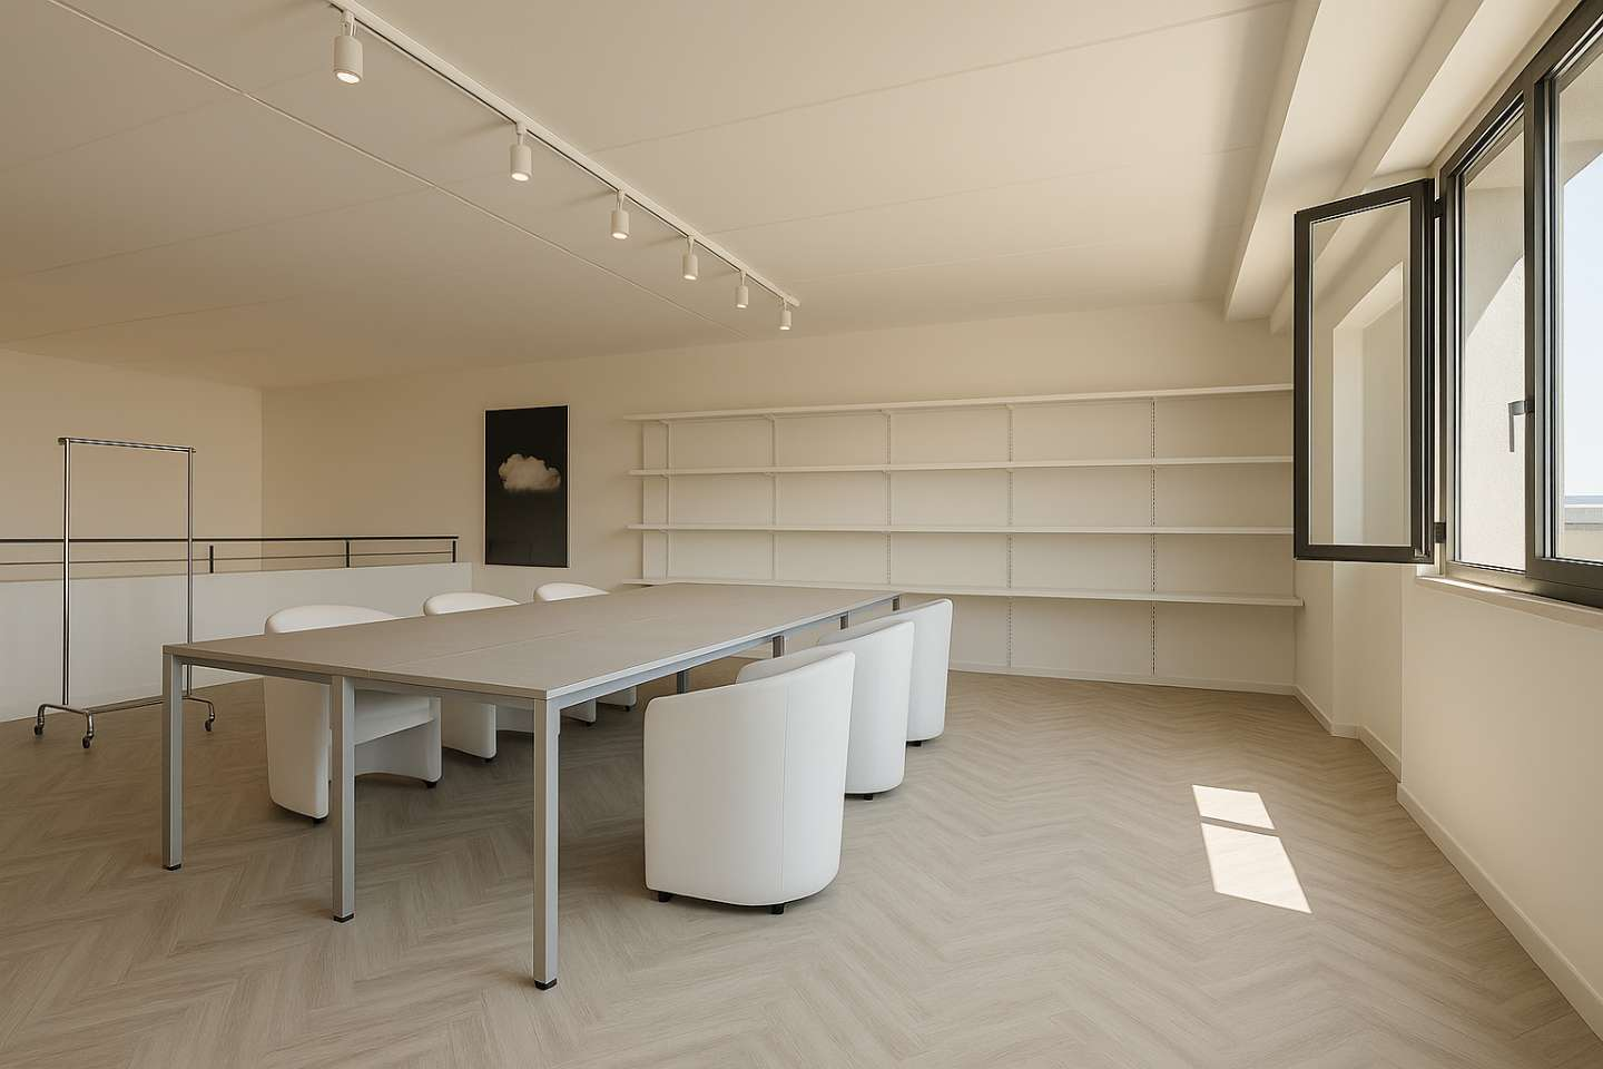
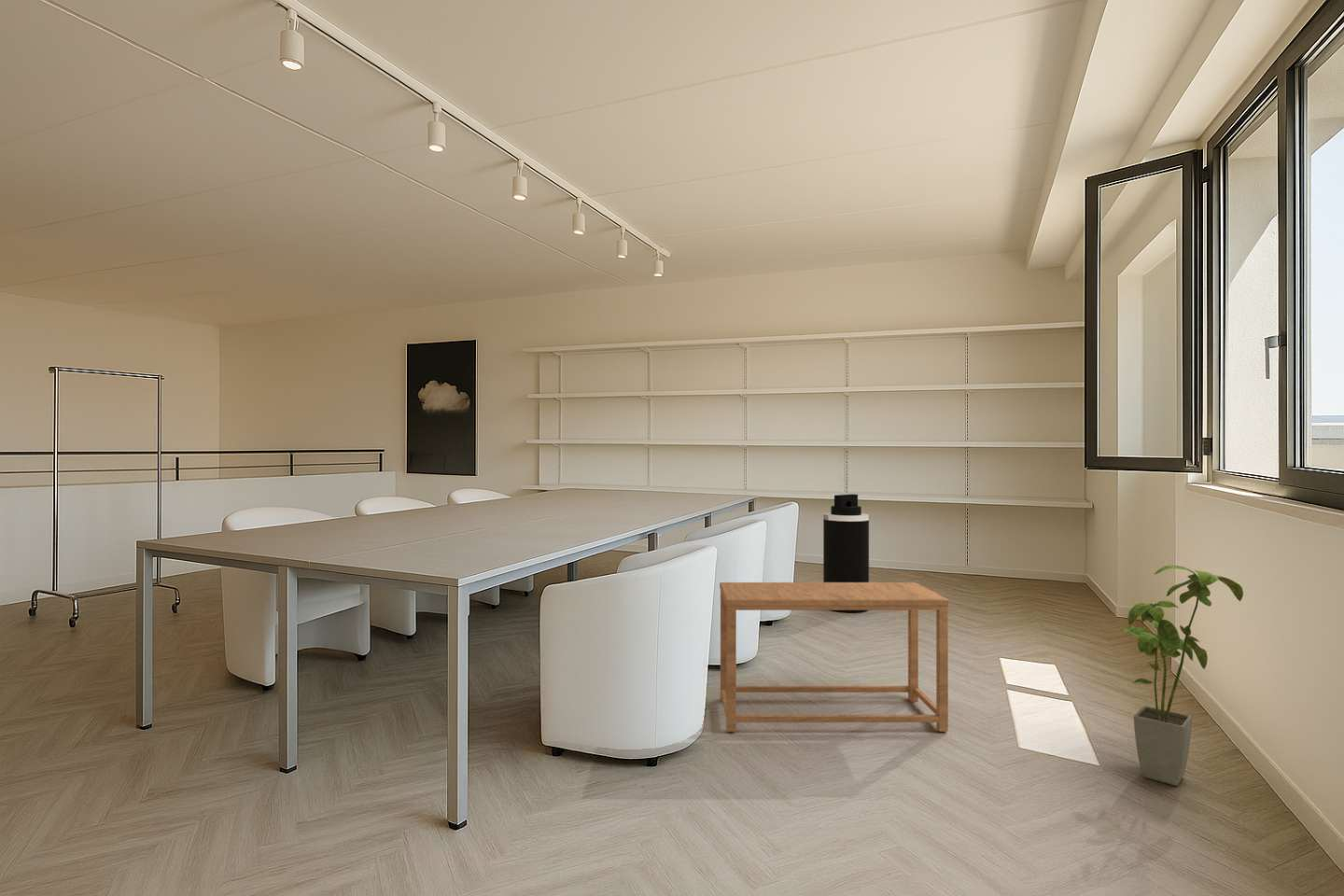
+ side table (827, 686)
+ house plant (1178, 669)
+ trash can (846, 551)
